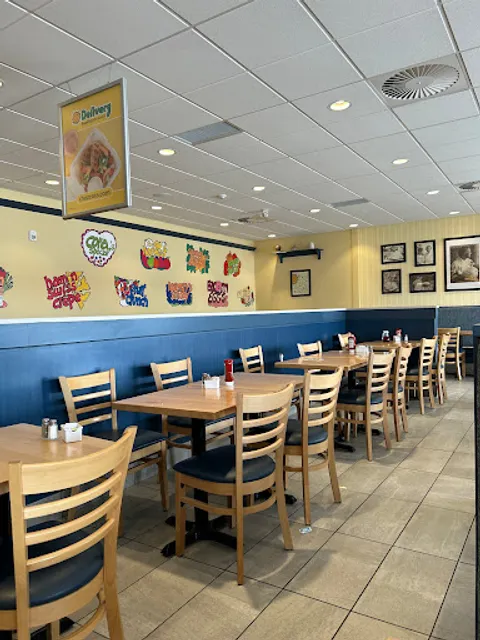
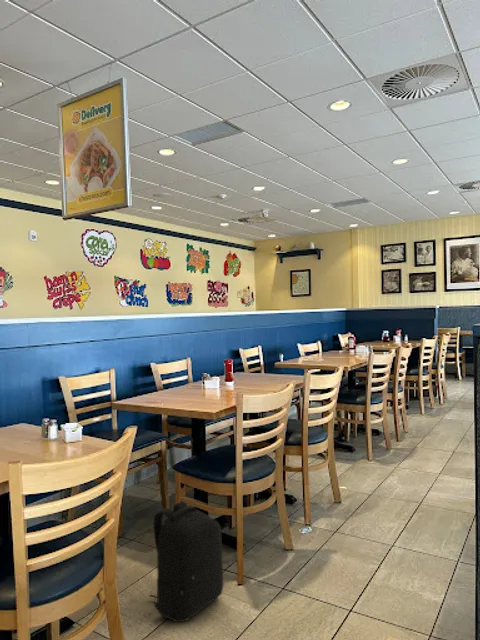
+ backpack (182, 555)
